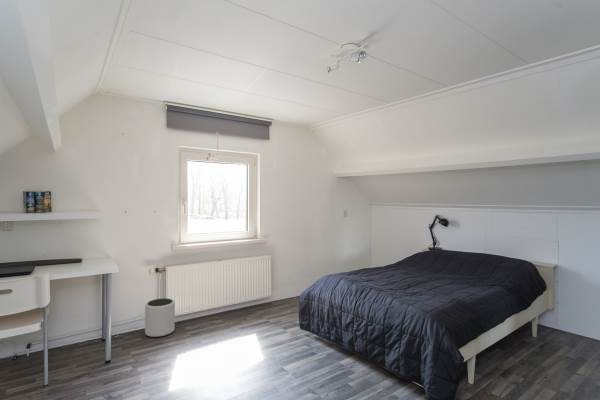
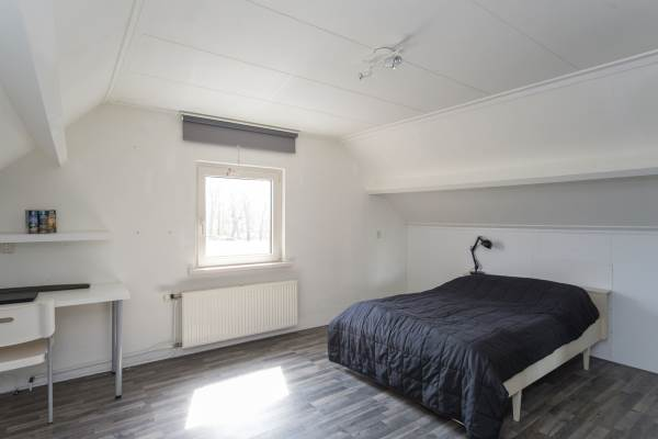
- plant pot (160, 317)
